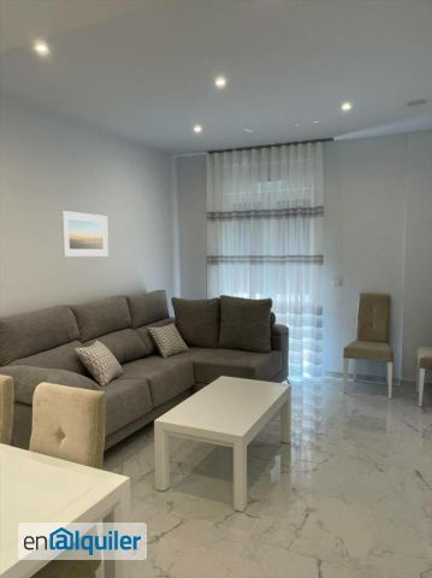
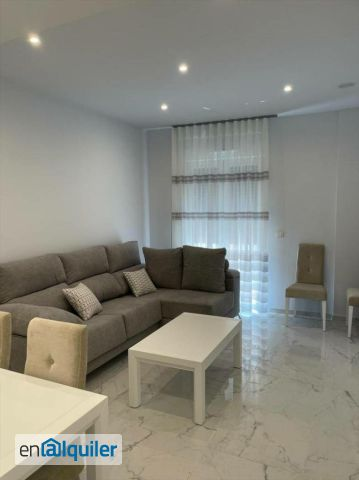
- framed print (85, 235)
